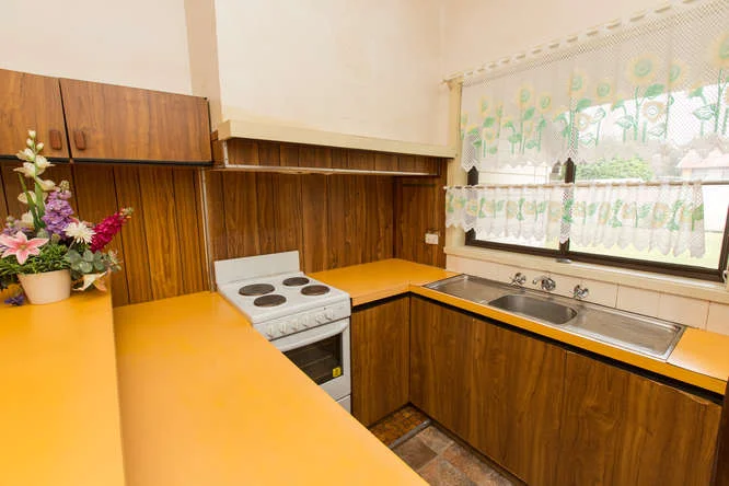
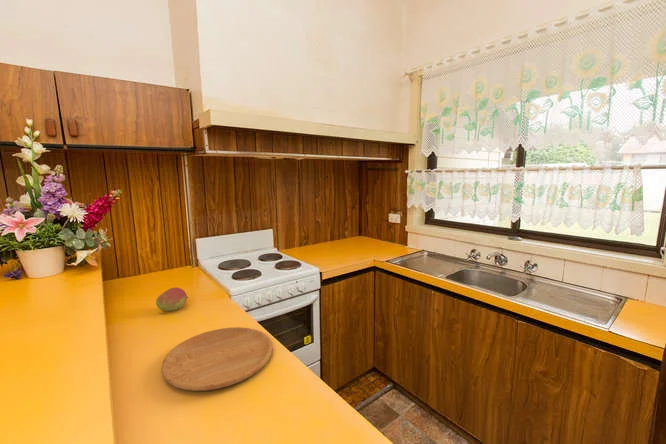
+ fruit (172, 299)
+ cutting board (220, 354)
